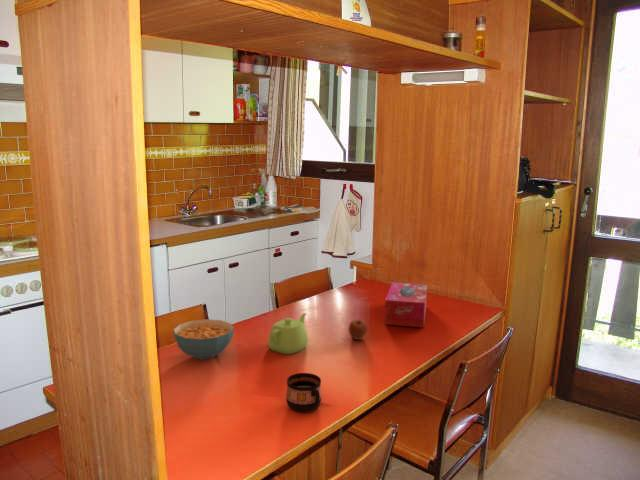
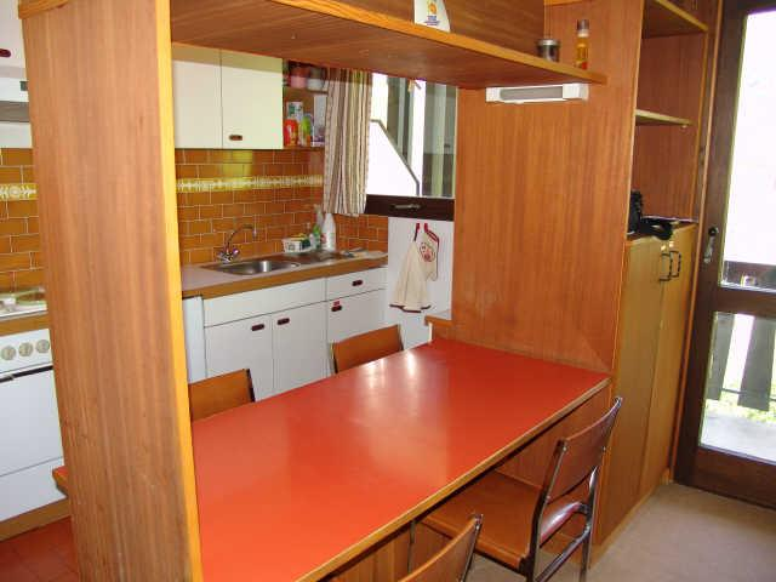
- teapot (289, 332)
- tissue box (407, 303)
- cereal bowl (204, 342)
- cup (303, 394)
- fruit (357, 328)
